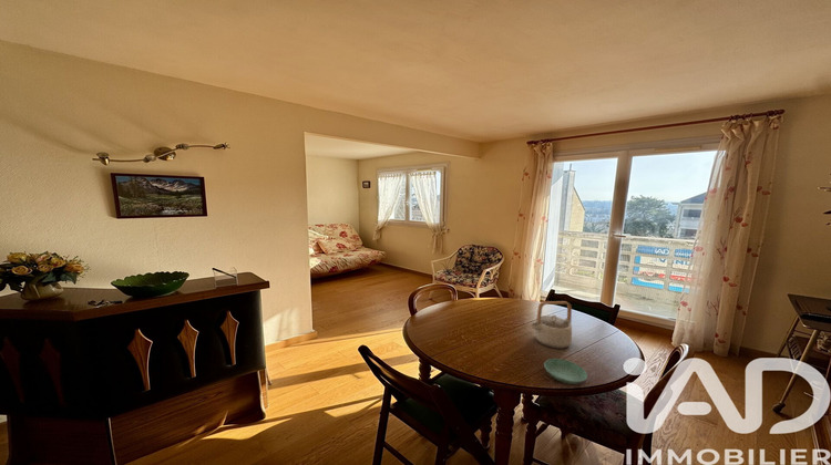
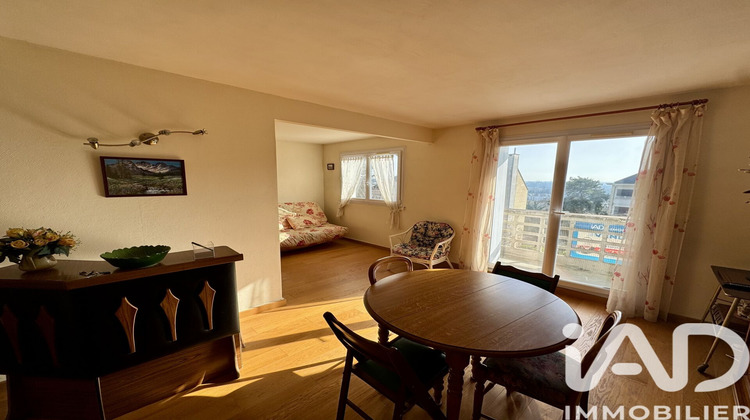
- saucer (564, 372)
- teapot (550, 321)
